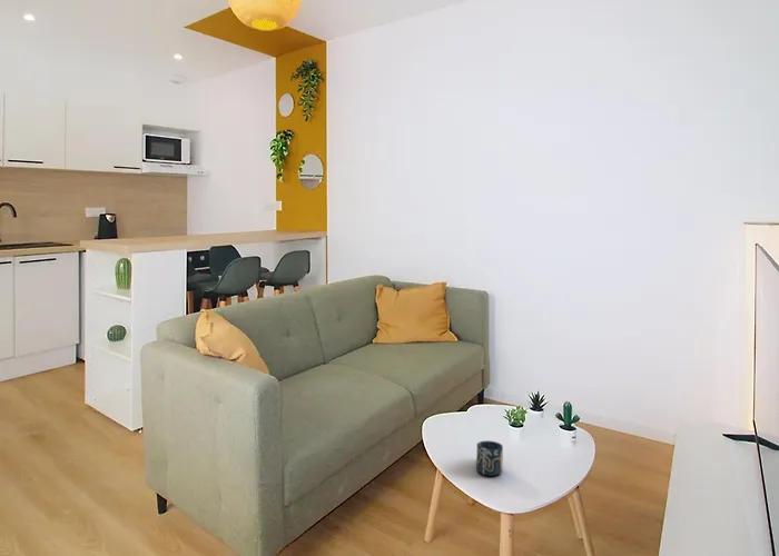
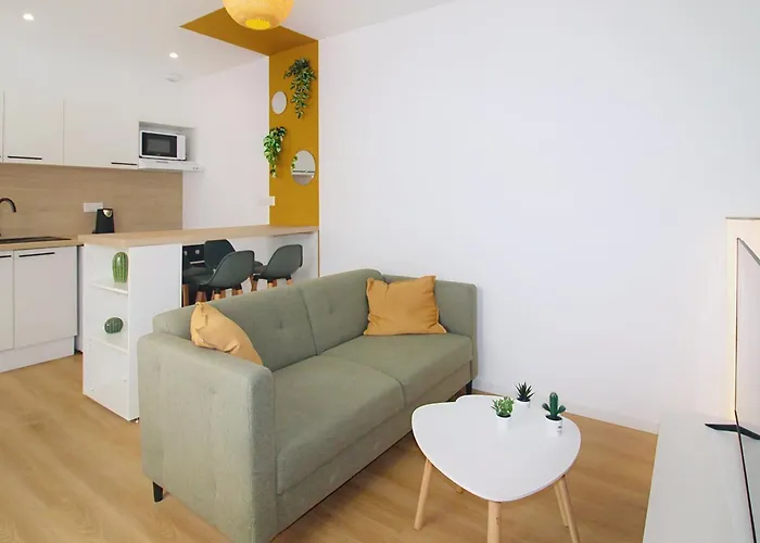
- cup (487, 456)
